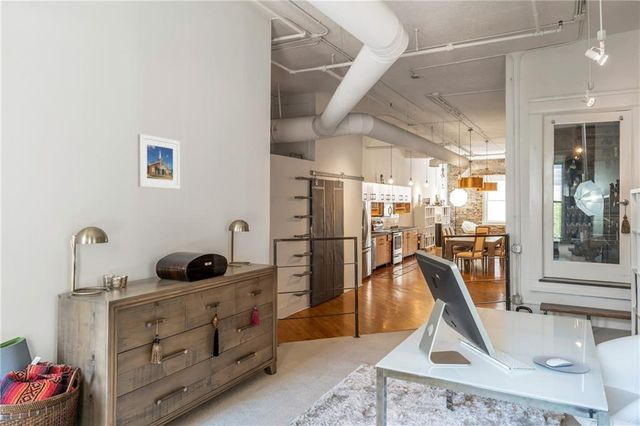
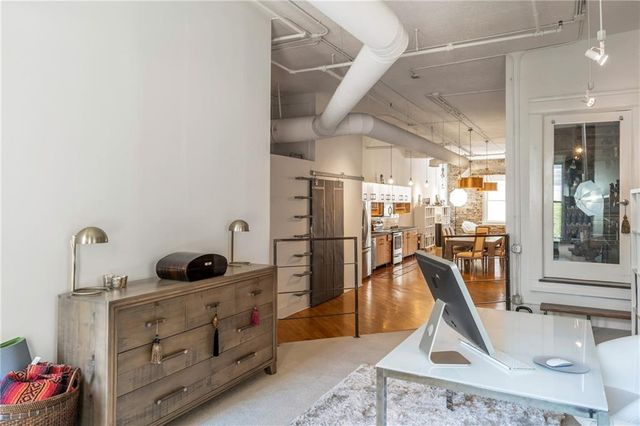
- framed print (159, 162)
